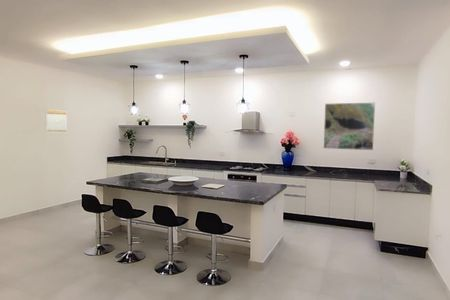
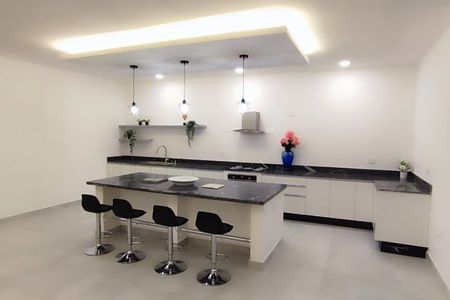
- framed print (56, 121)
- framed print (348, 126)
